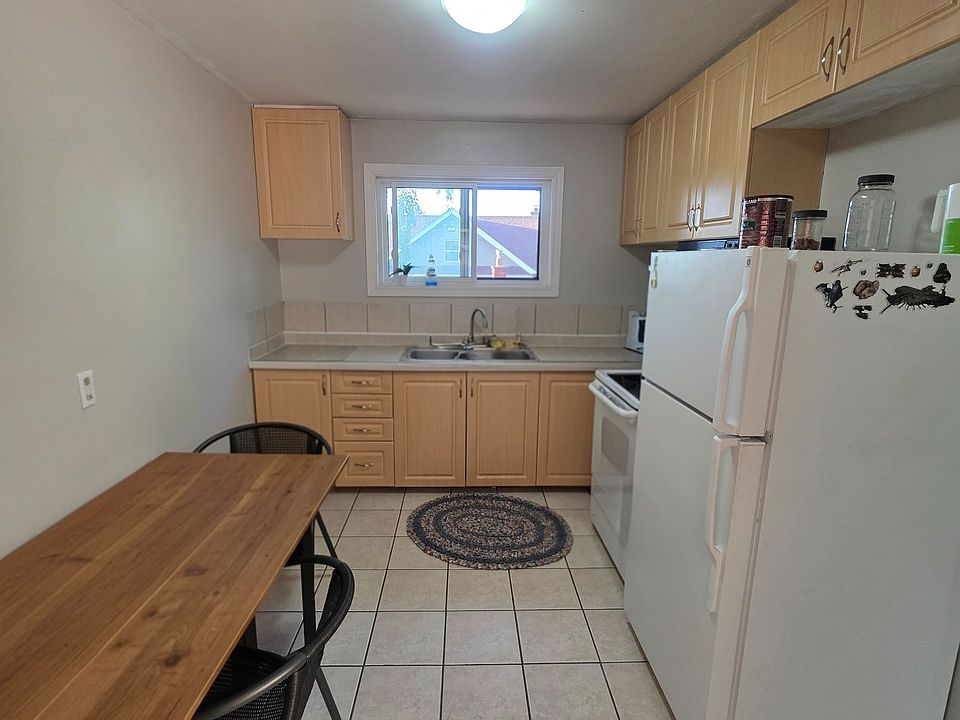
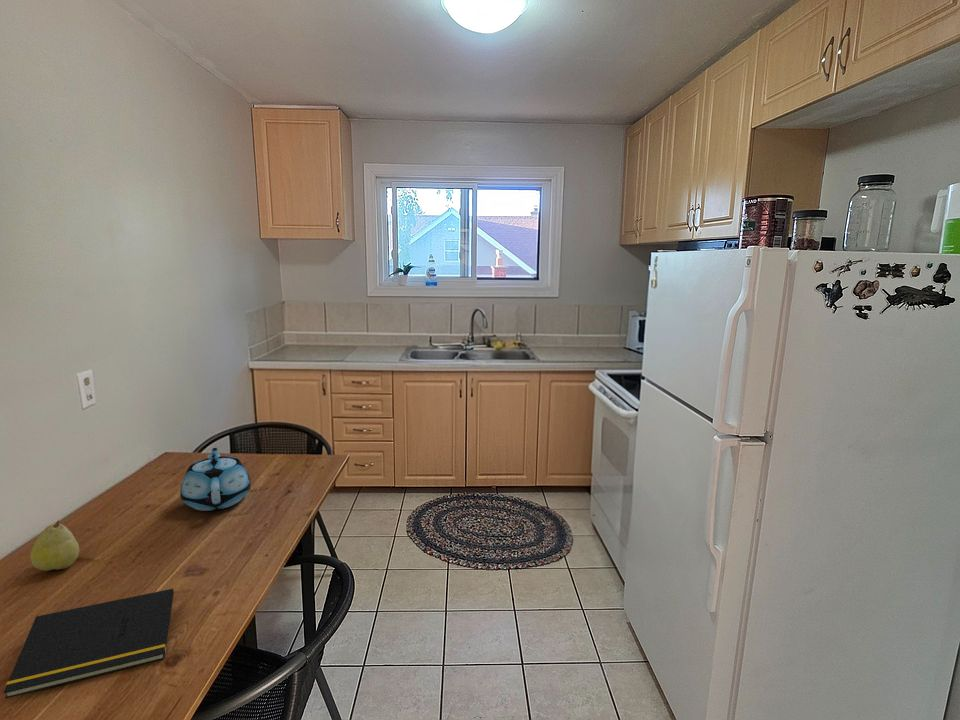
+ teapot (215, 477)
+ fruit (54, 545)
+ notepad (98, 637)
